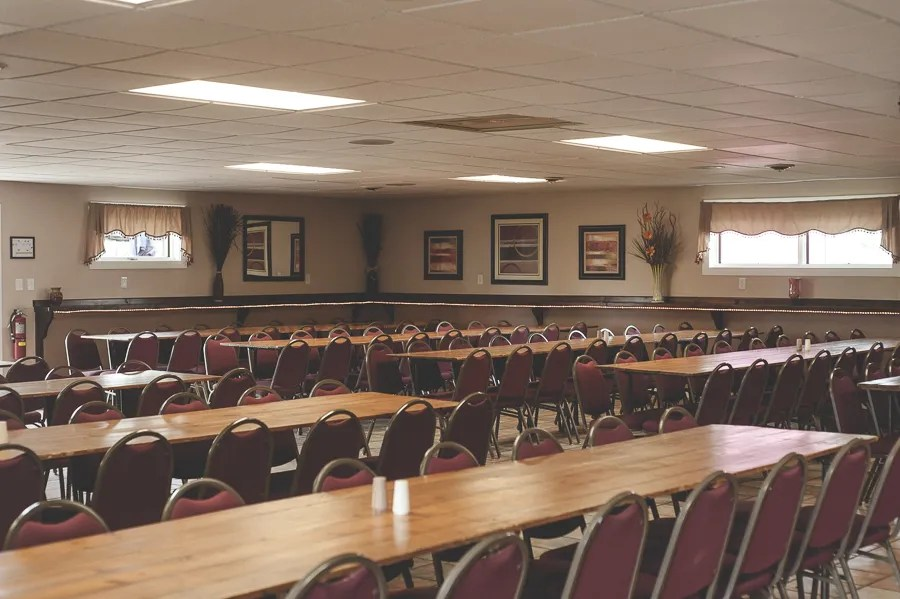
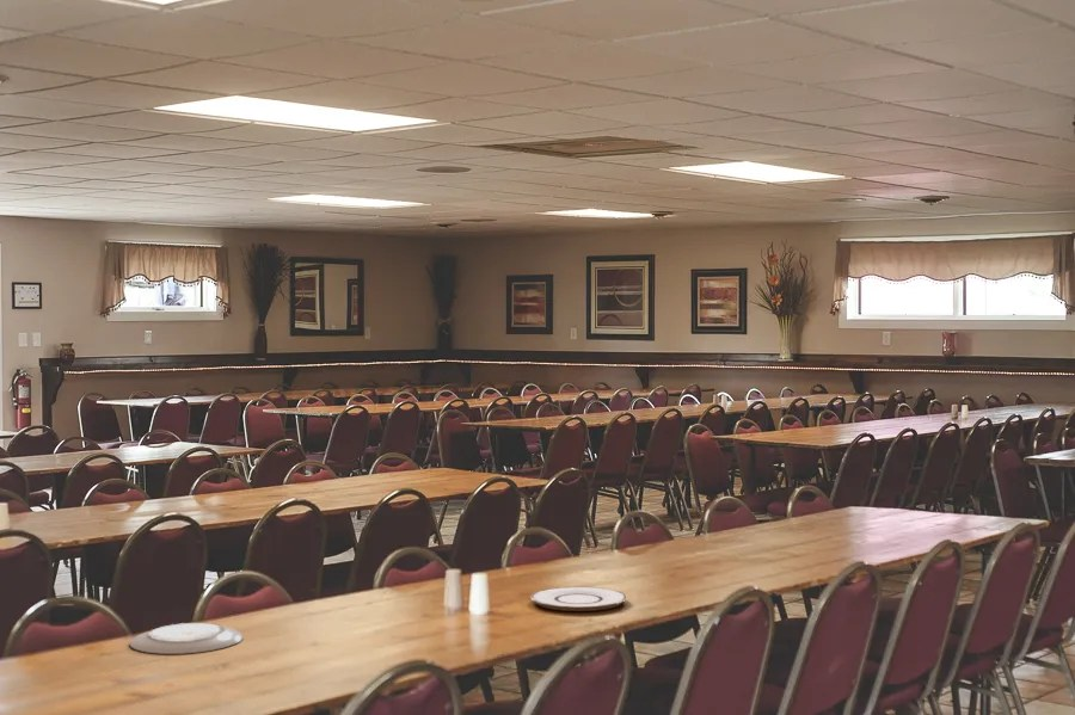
+ plate (578, 598)
+ plate (186, 635)
